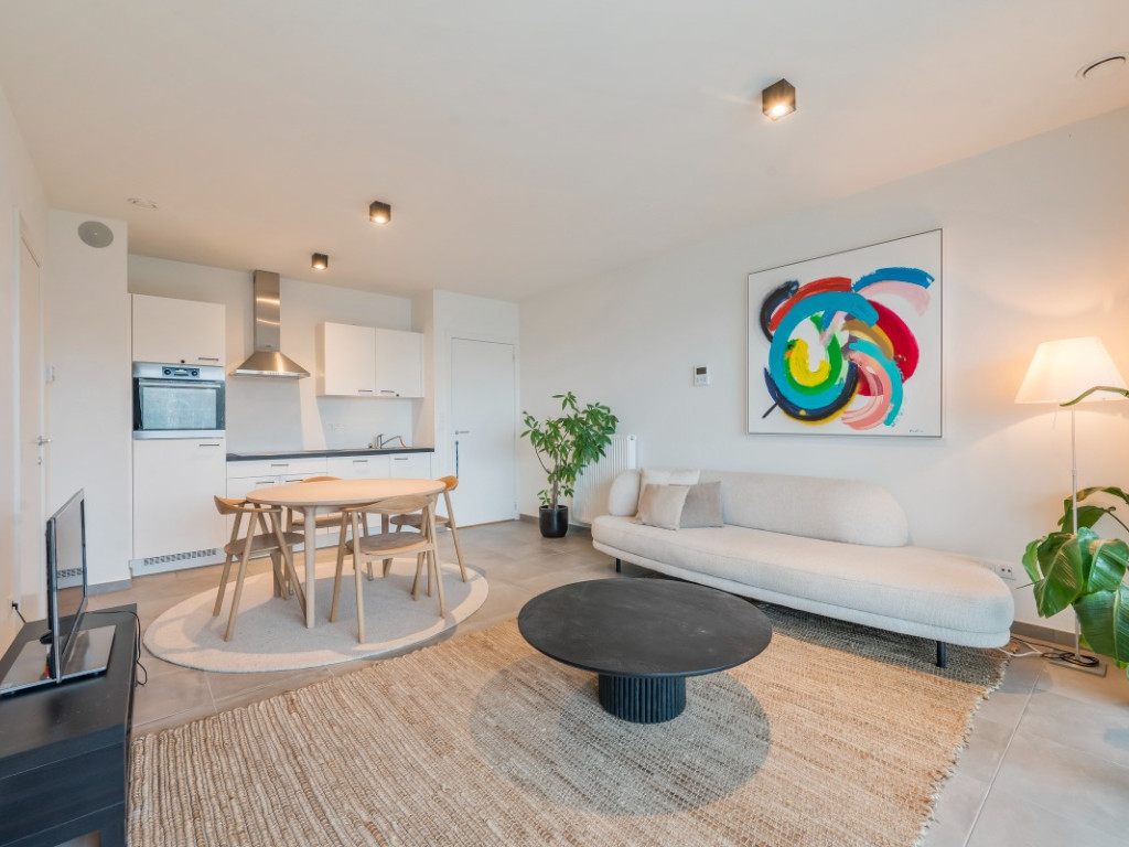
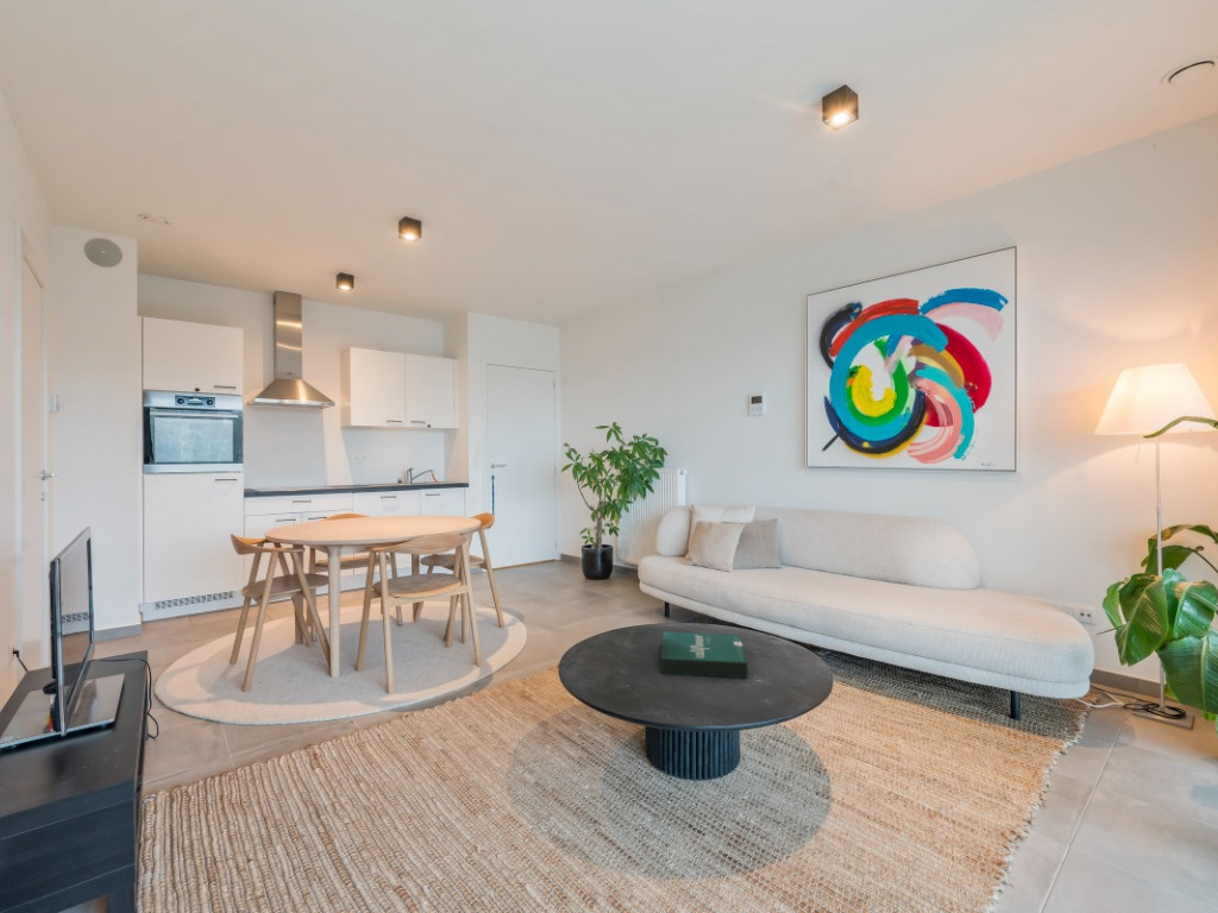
+ pizza box (702, 653)
